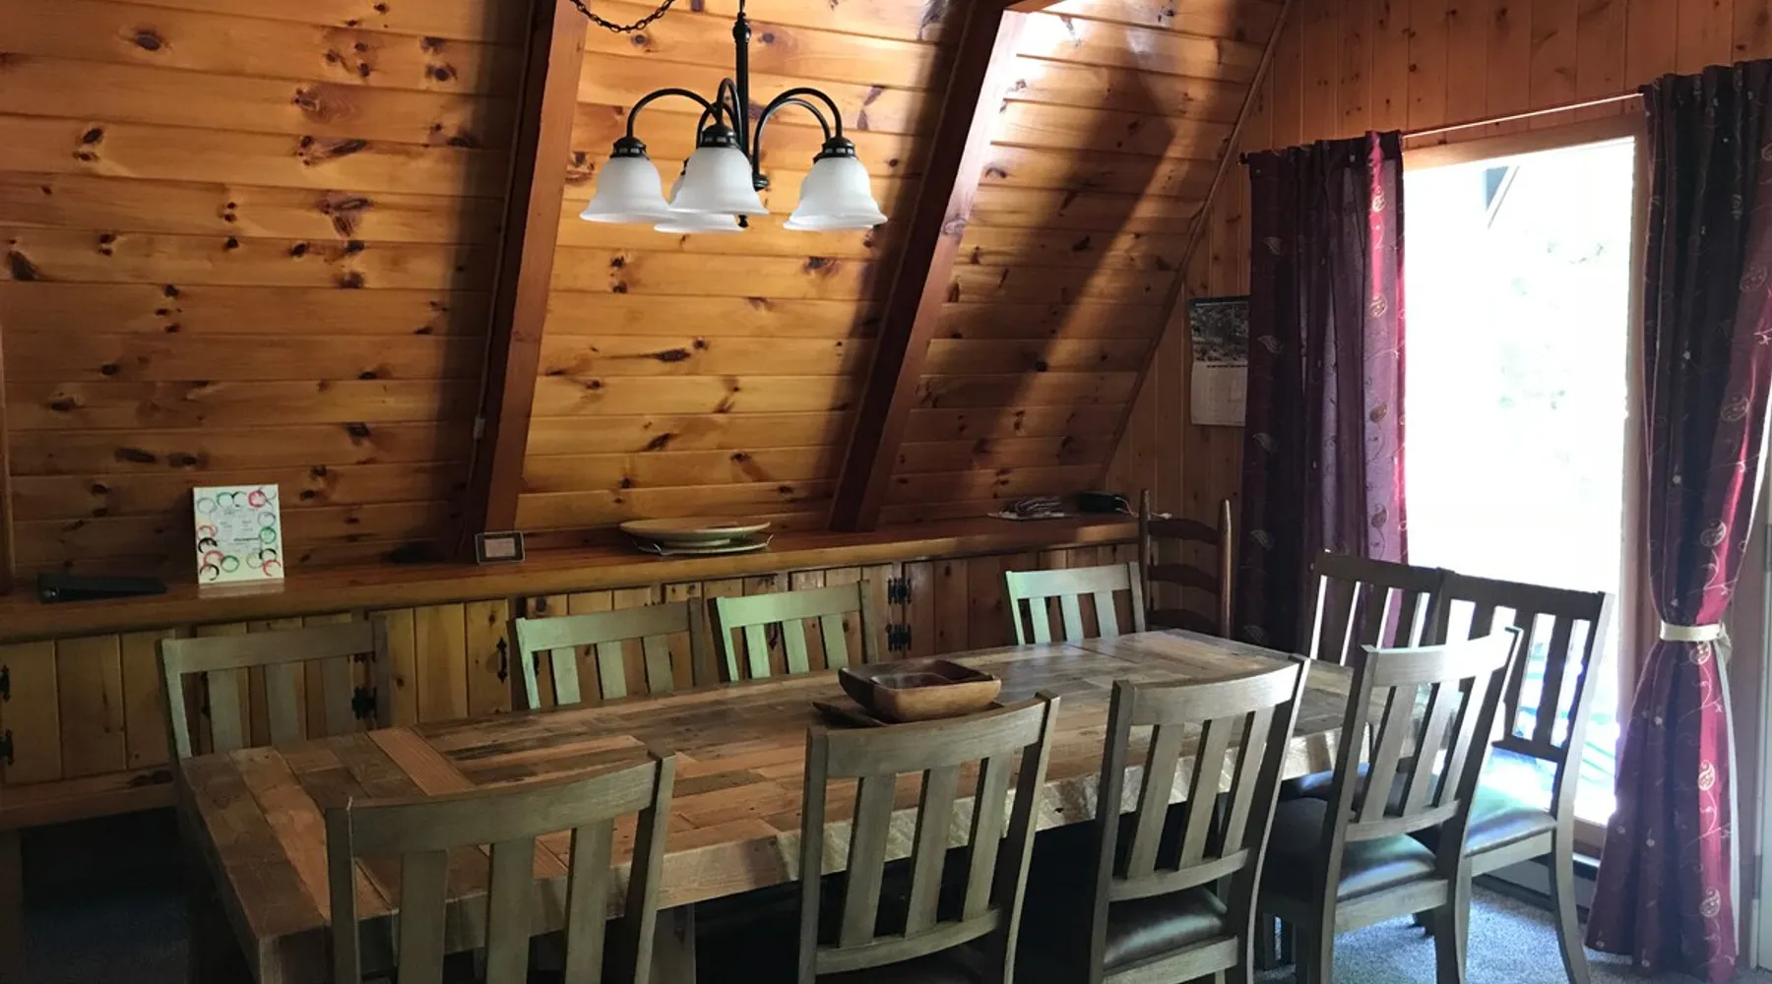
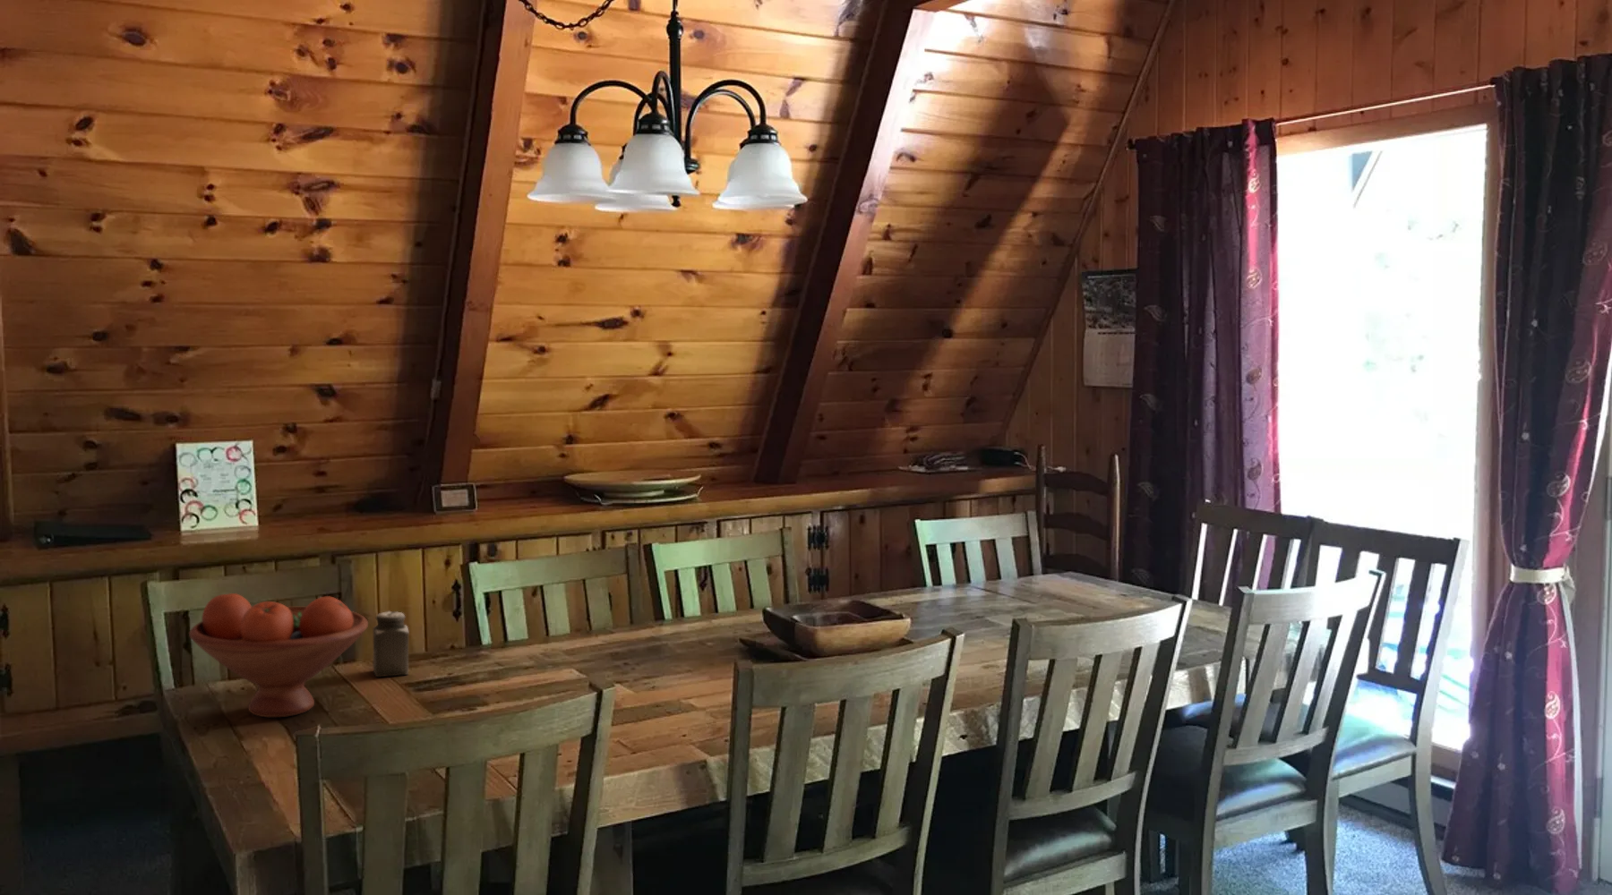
+ fruit bowl (280, 650)
+ salt shaker (390, 641)
